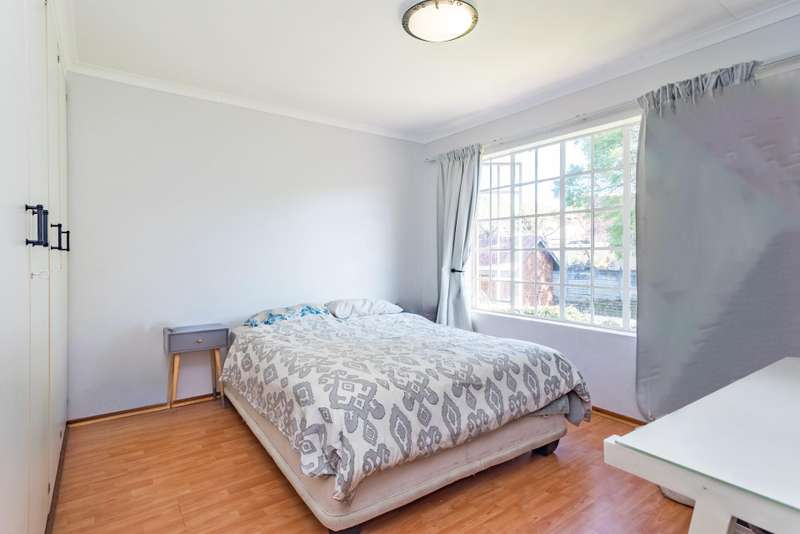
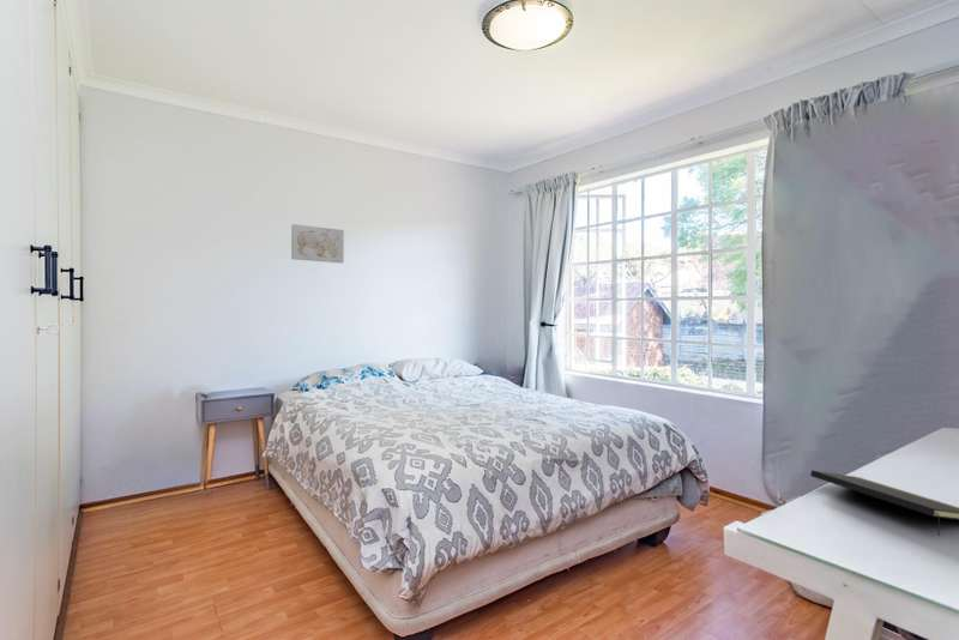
+ notepad (891, 494)
+ wall art (318, 243)
